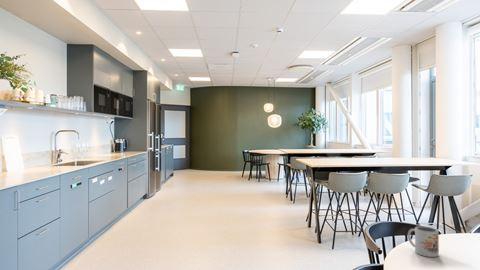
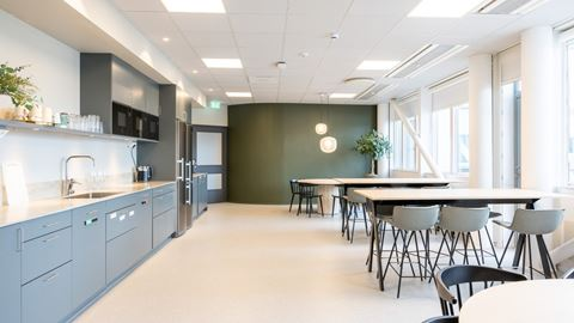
- mug (422, 239)
